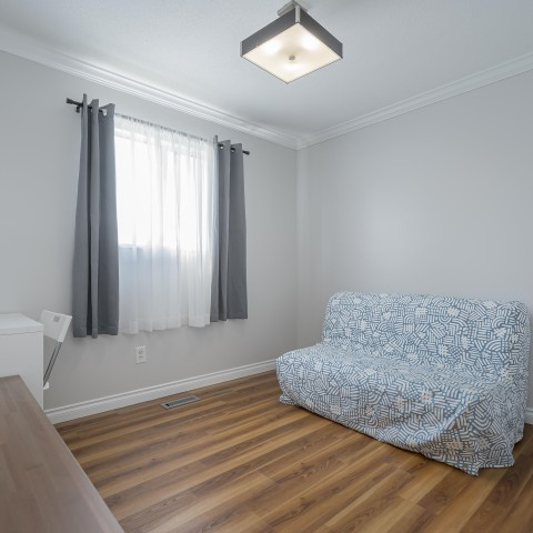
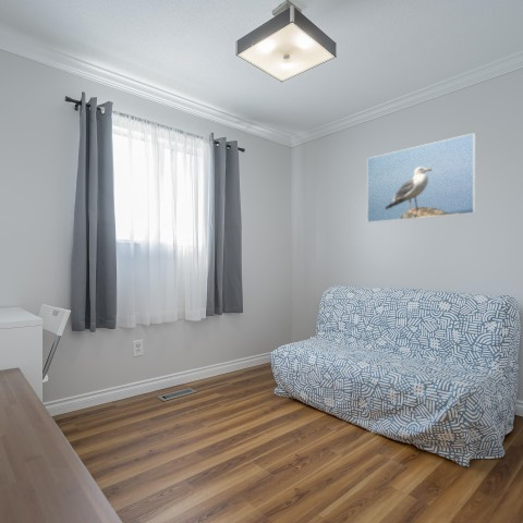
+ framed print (415, 182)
